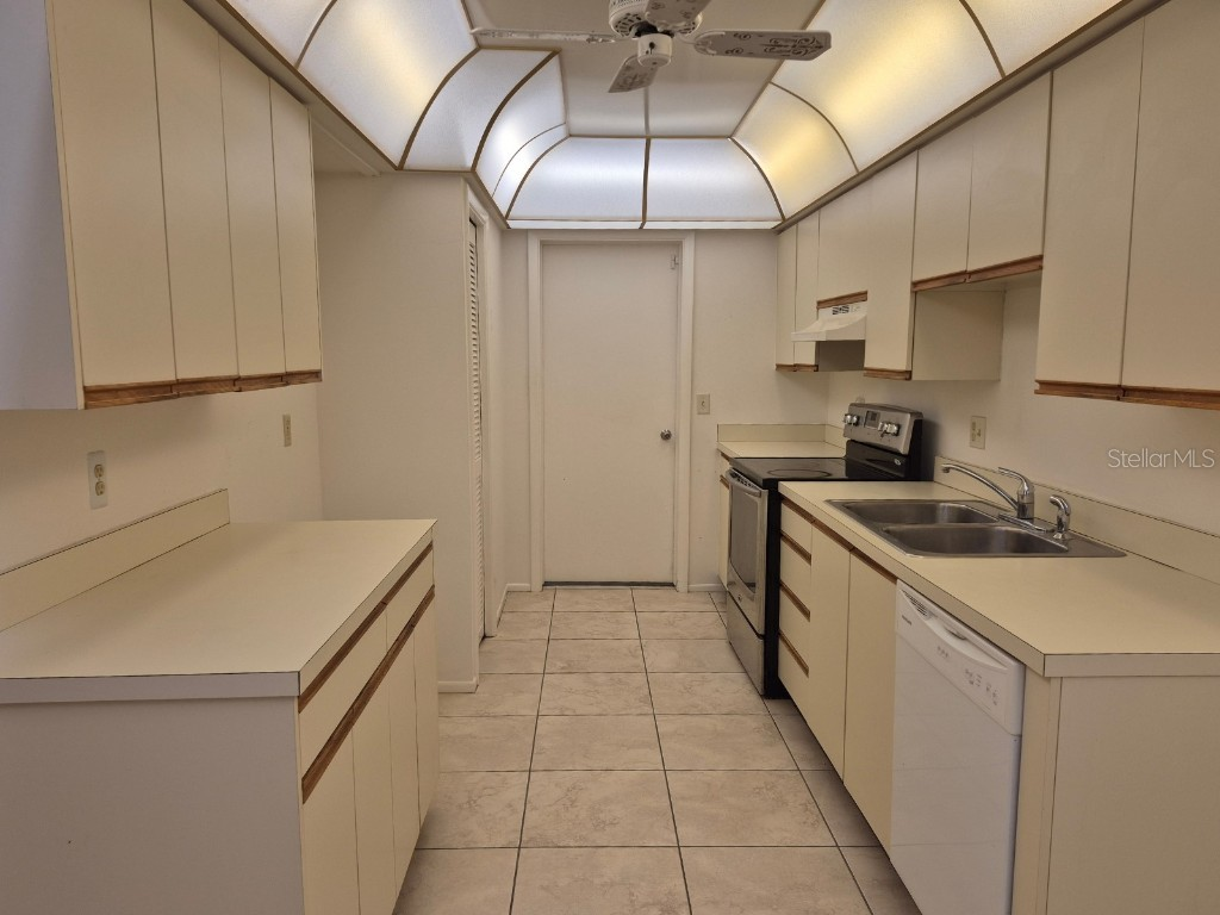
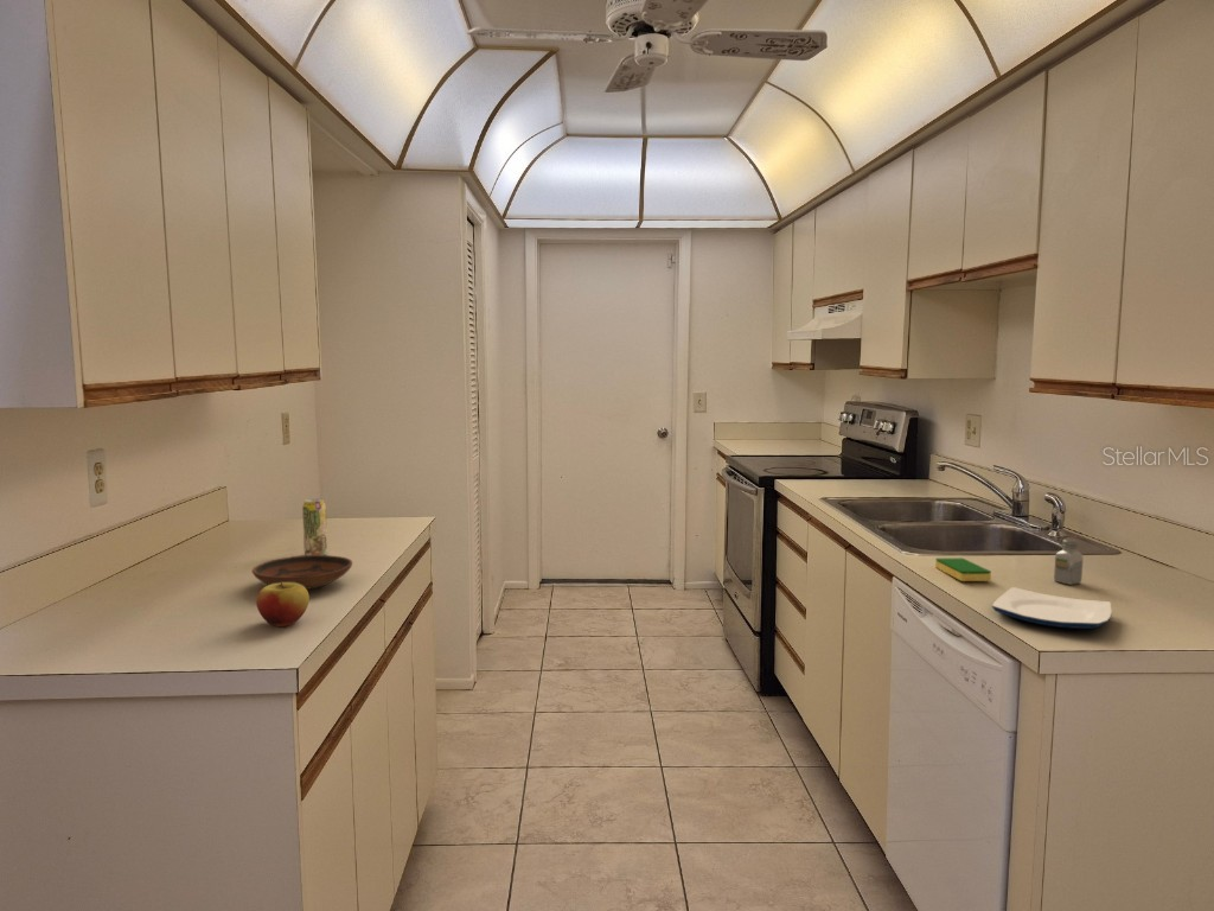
+ dish sponge (961, 568)
+ saltshaker (1068, 560)
+ plate (1050, 610)
+ apple (282, 603)
+ bowl (304, 574)
+ beverage can (314, 527)
